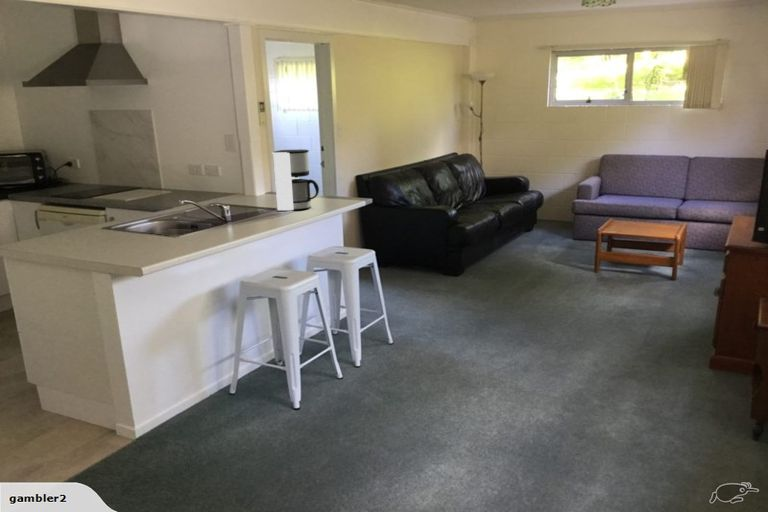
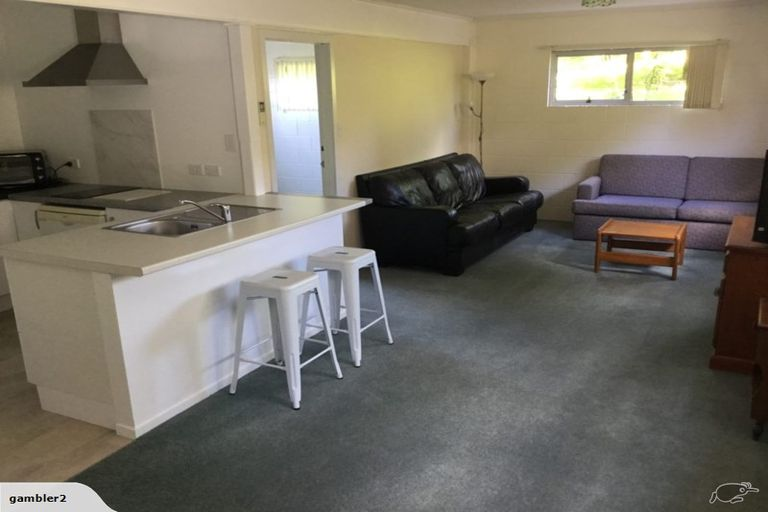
- coffee maker (297, 179)
